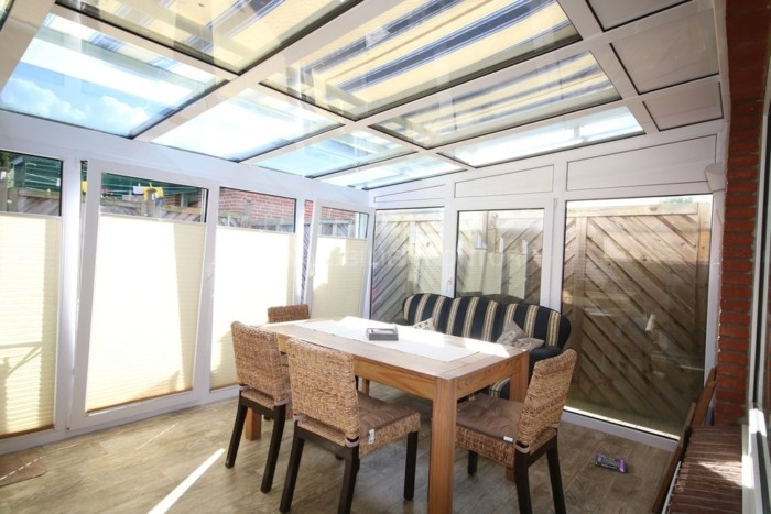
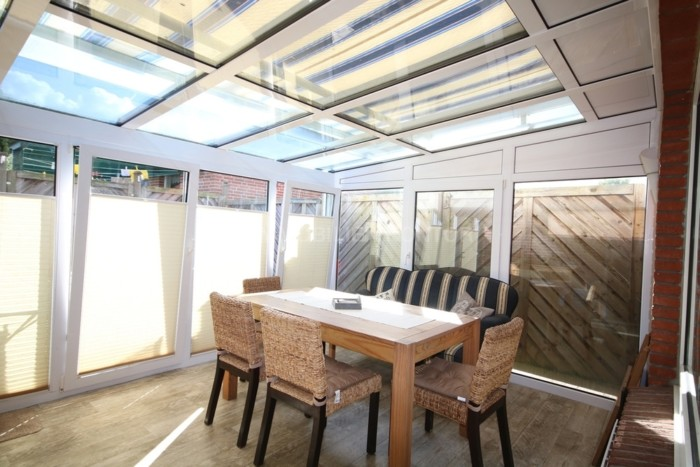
- box (609, 462)
